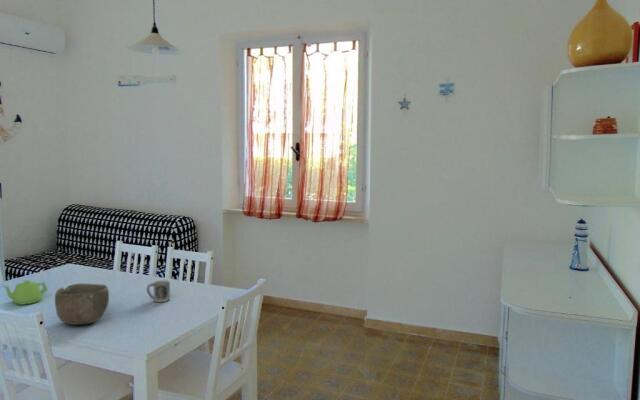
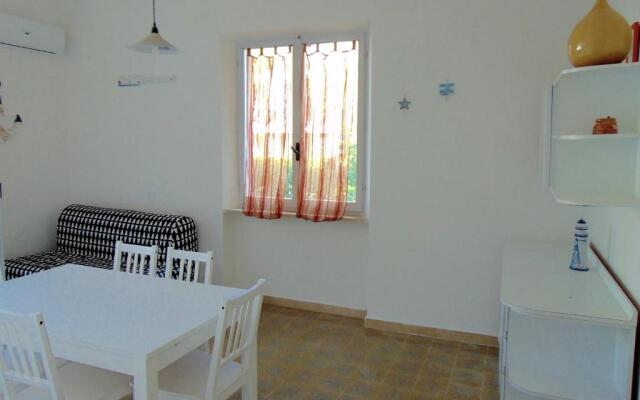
- bowl (83, 305)
- cup (158, 291)
- teapot (25, 291)
